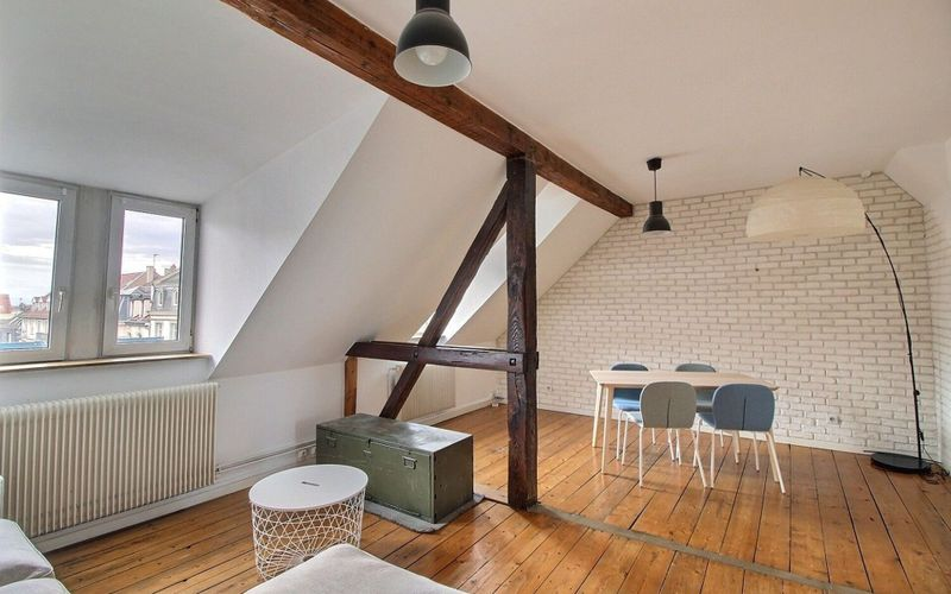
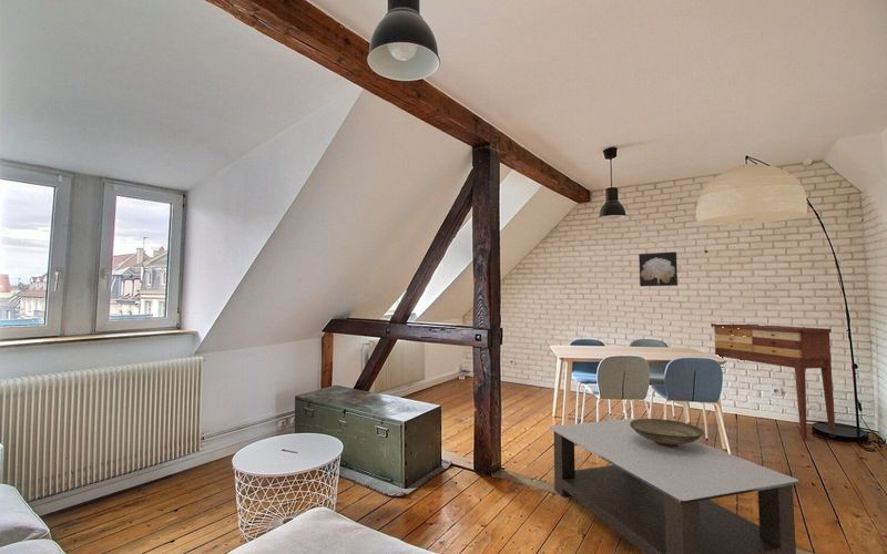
+ decorative bowl (665, 434)
+ coffee table (653, 485)
+ console table (768, 363)
+ wall art (657, 269)
